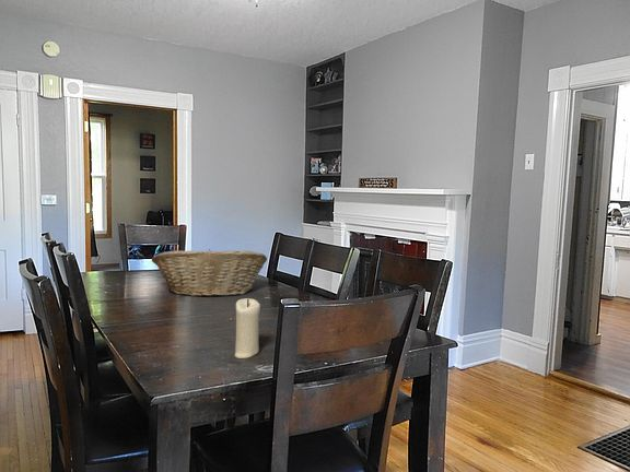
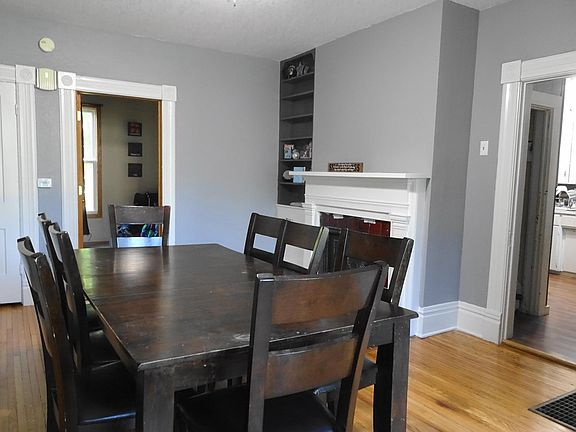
- fruit basket (210, 268)
- candle (246, 326)
